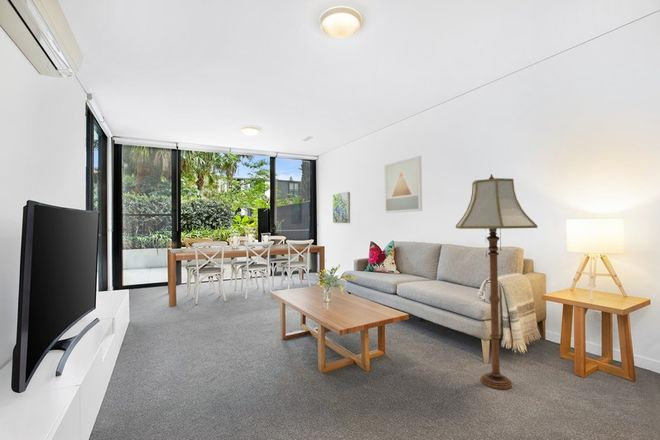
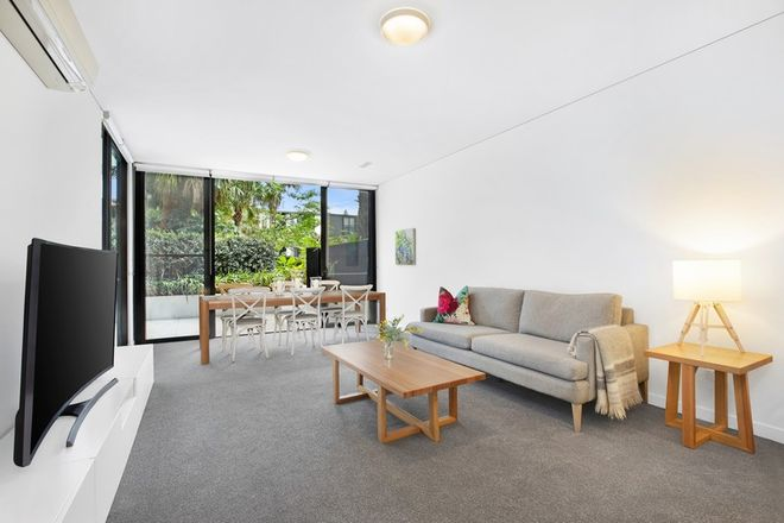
- wall art (402, 186)
- floor lamp (494, 277)
